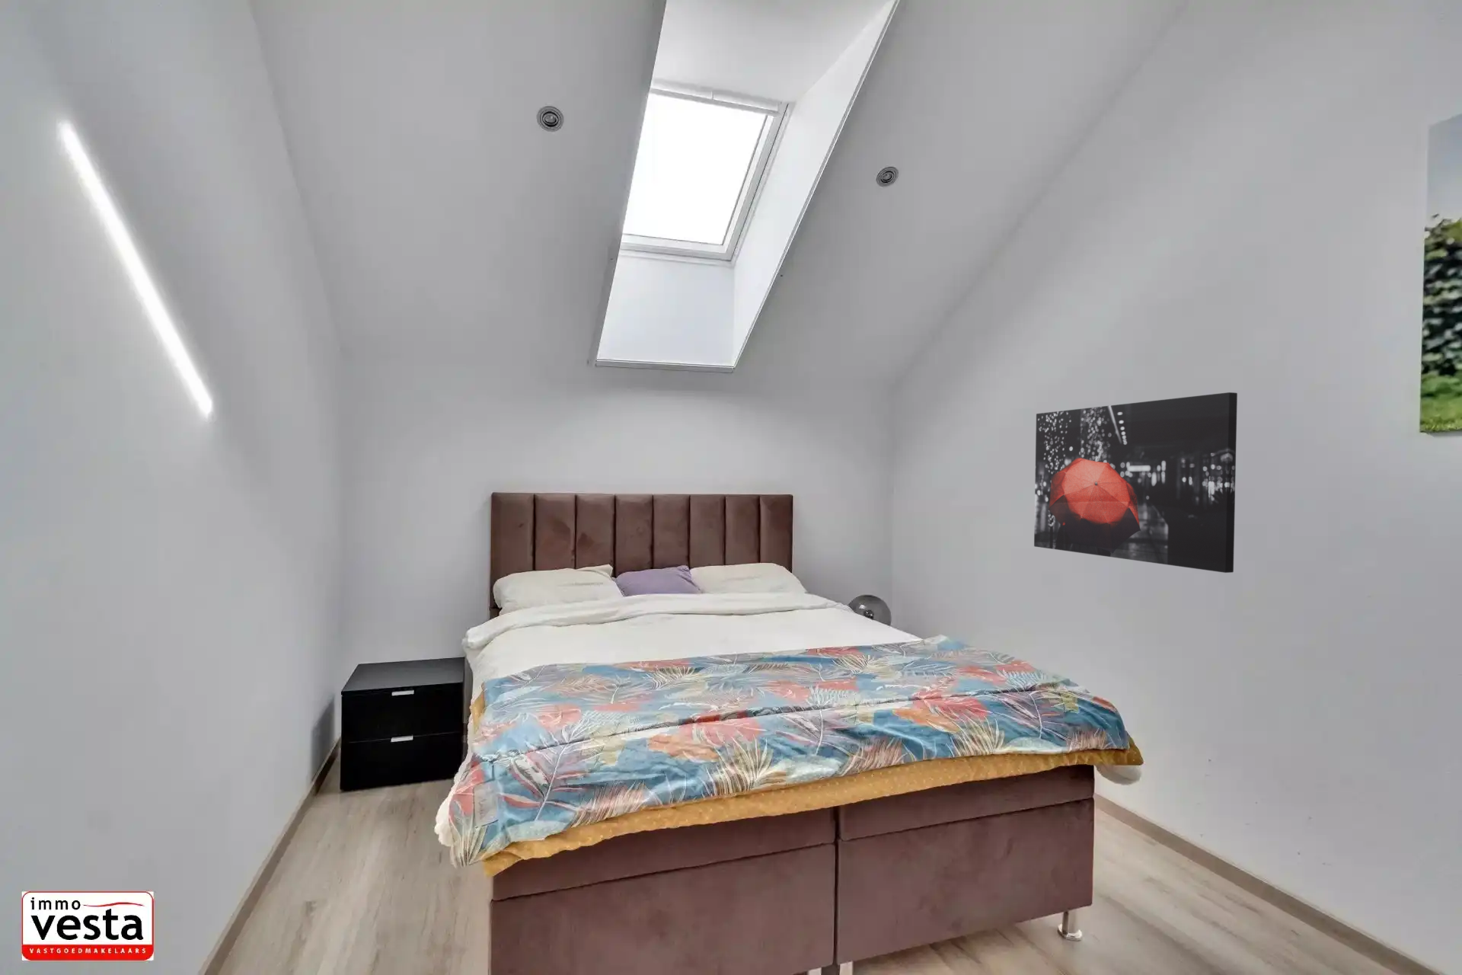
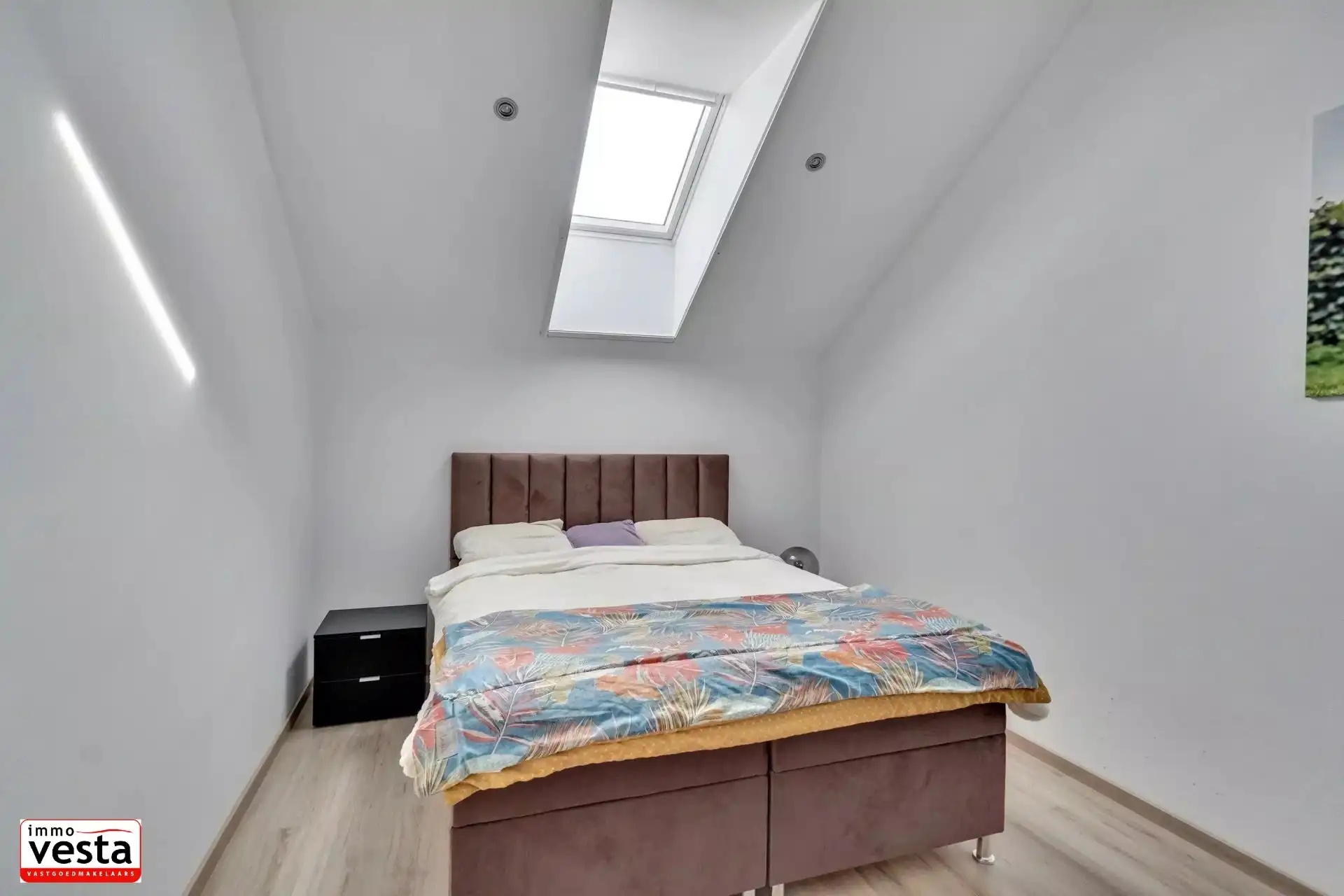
- wall art (1120, 481)
